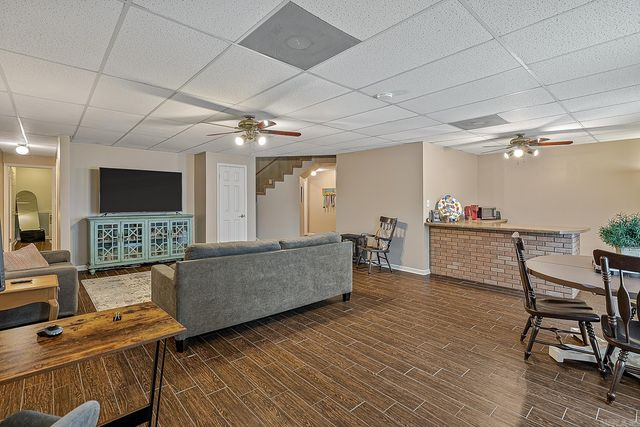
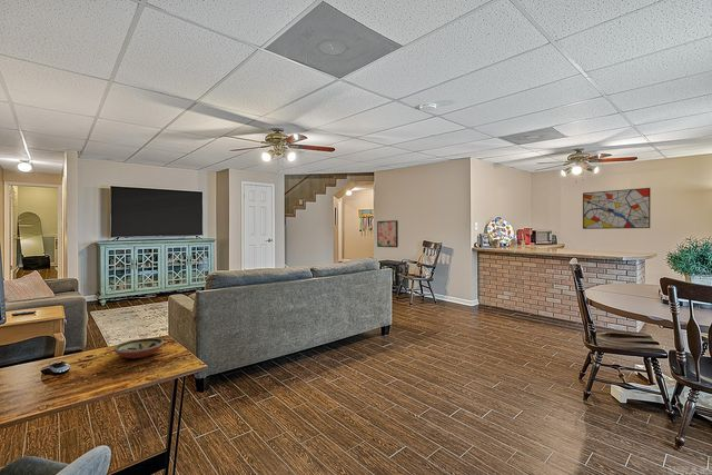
+ wall art (387, 234)
+ decorative bowl (139, 349)
+ wall art (614, 209)
